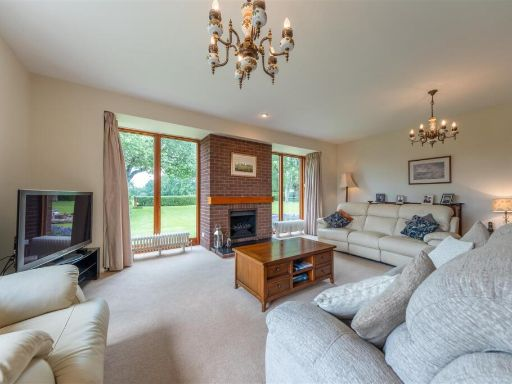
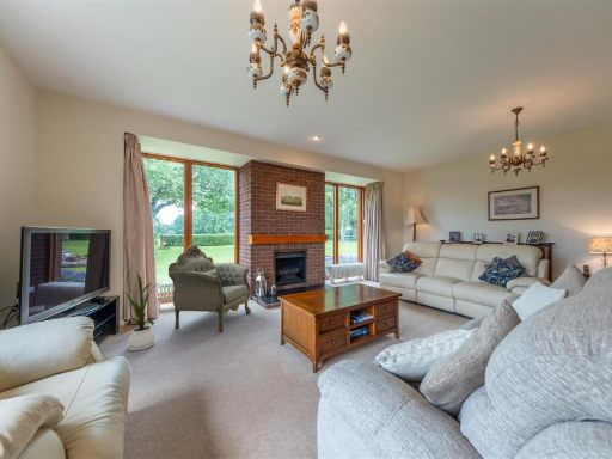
+ armchair (214, 282)
+ house plant (141, 310)
